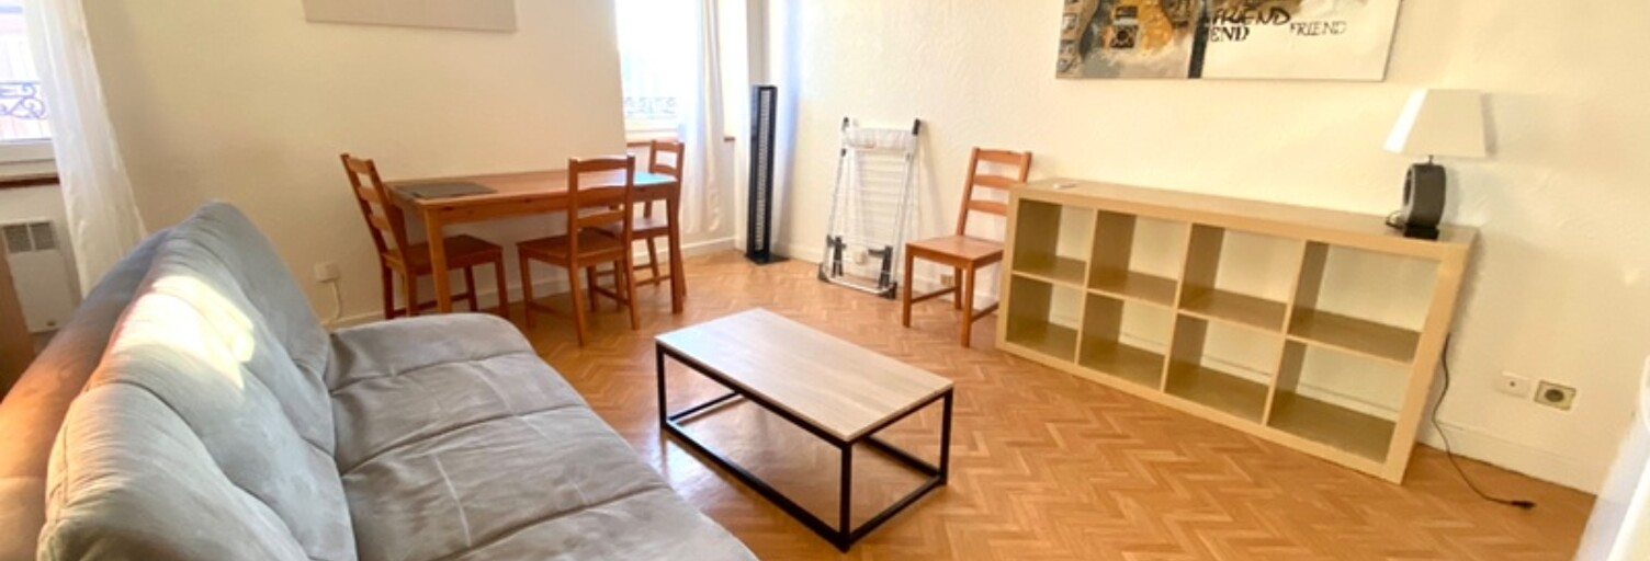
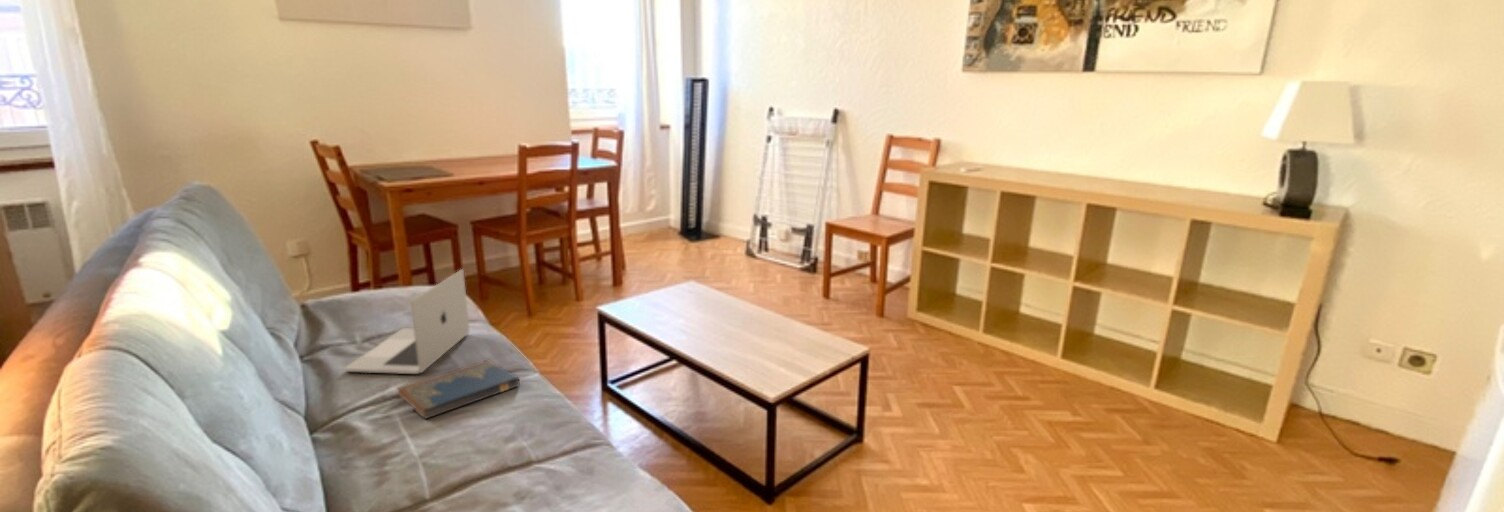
+ hardcover book (459, 386)
+ laptop (412, 315)
